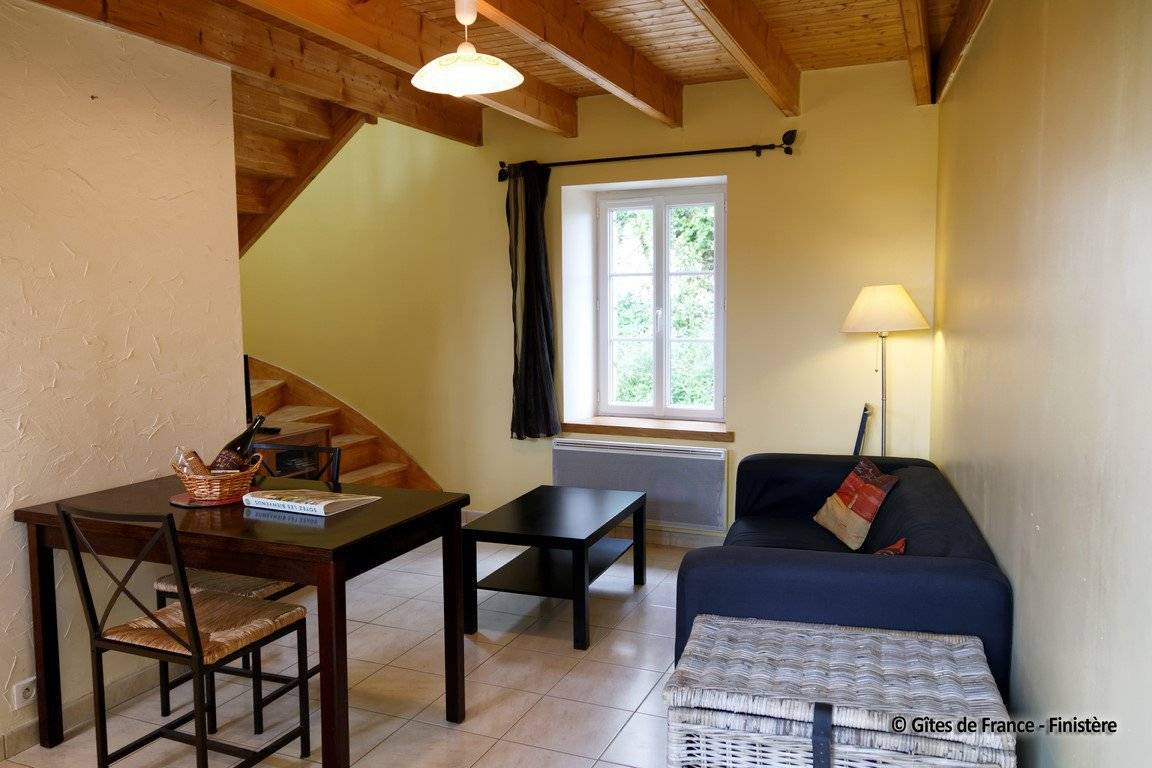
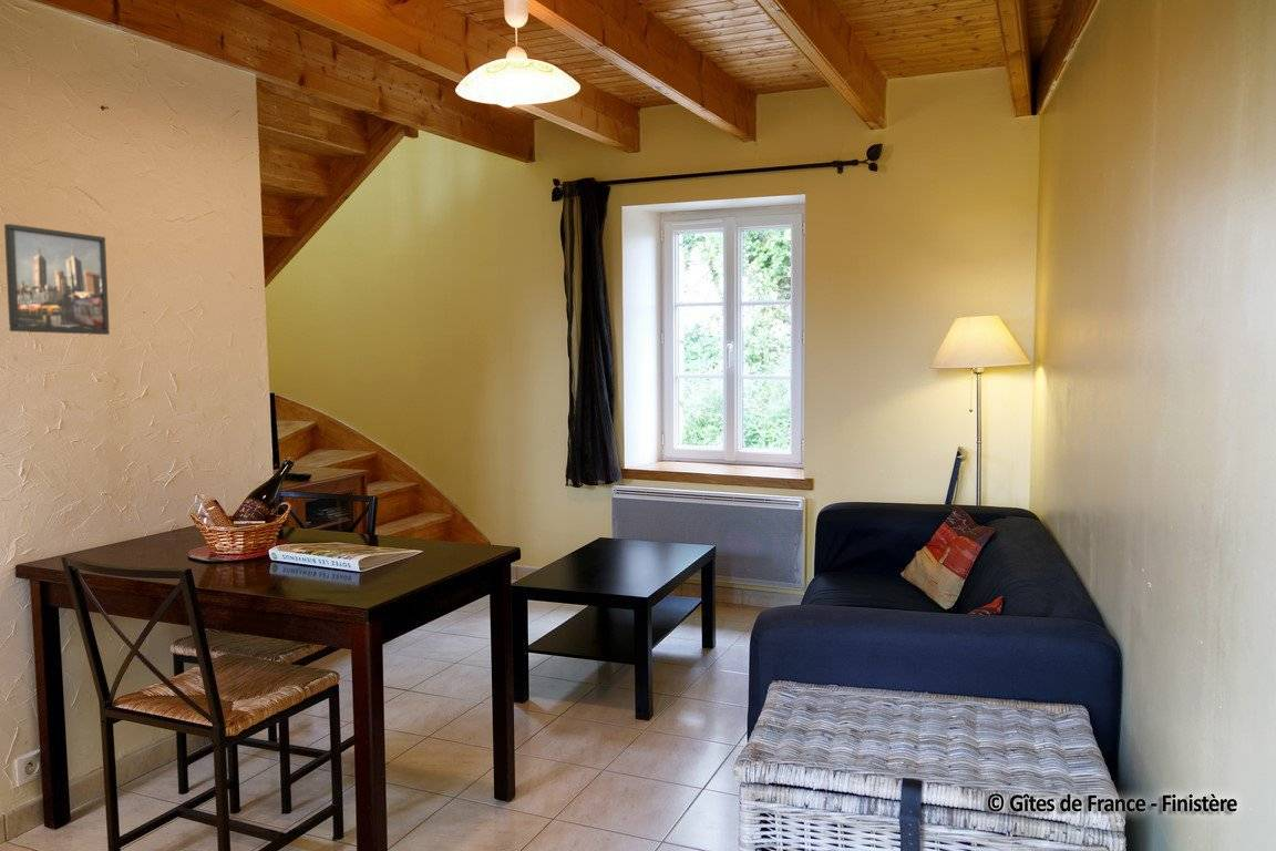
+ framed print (59, 281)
